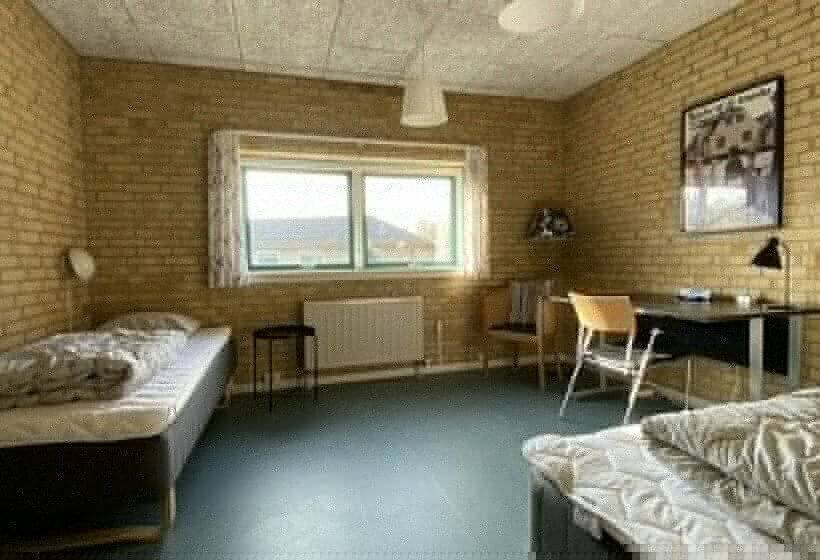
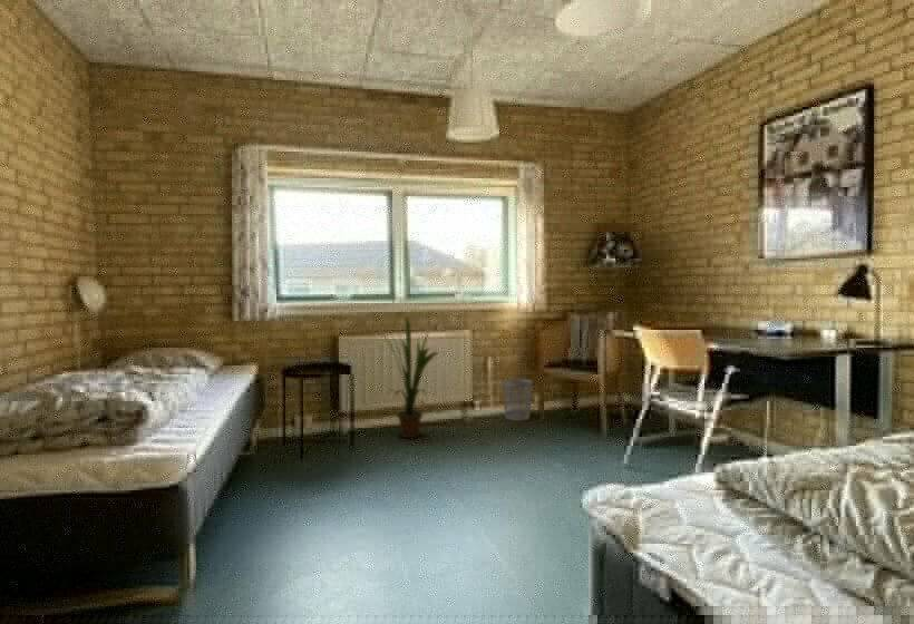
+ wastebasket (517, 399)
+ house plant (406, 374)
